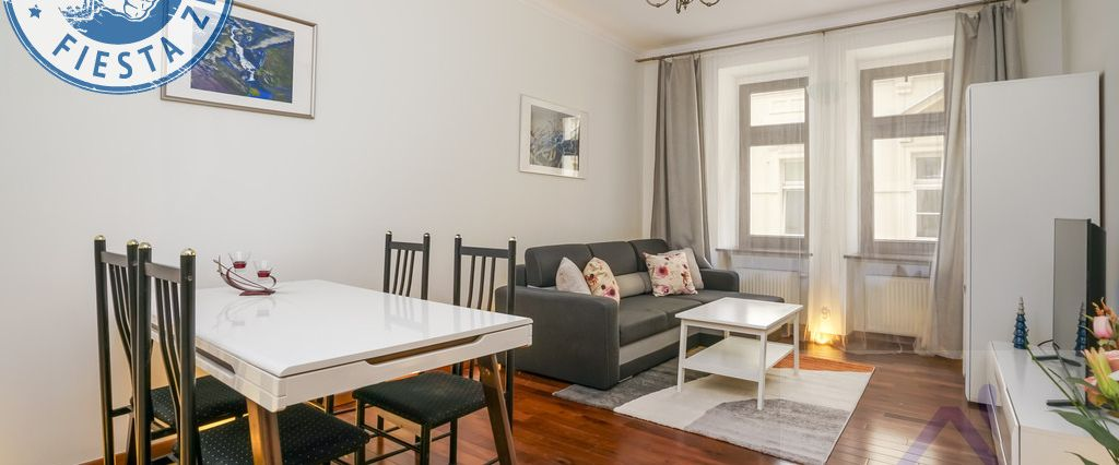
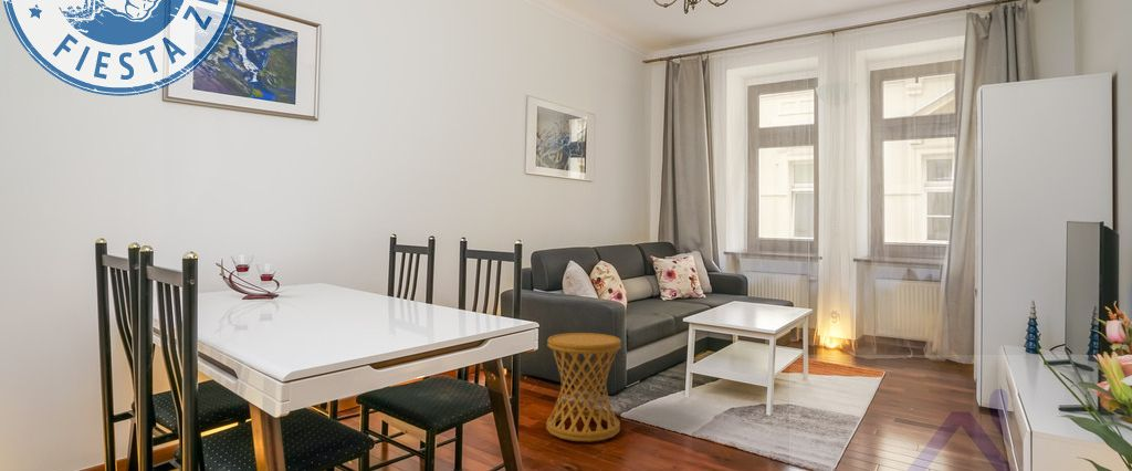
+ side table (584, 383)
